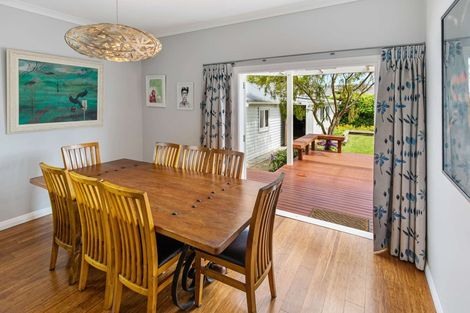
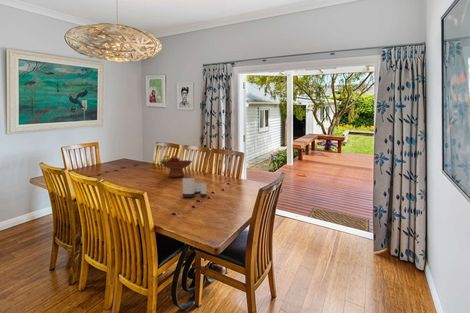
+ candle (196, 186)
+ fruit bowl (176, 165)
